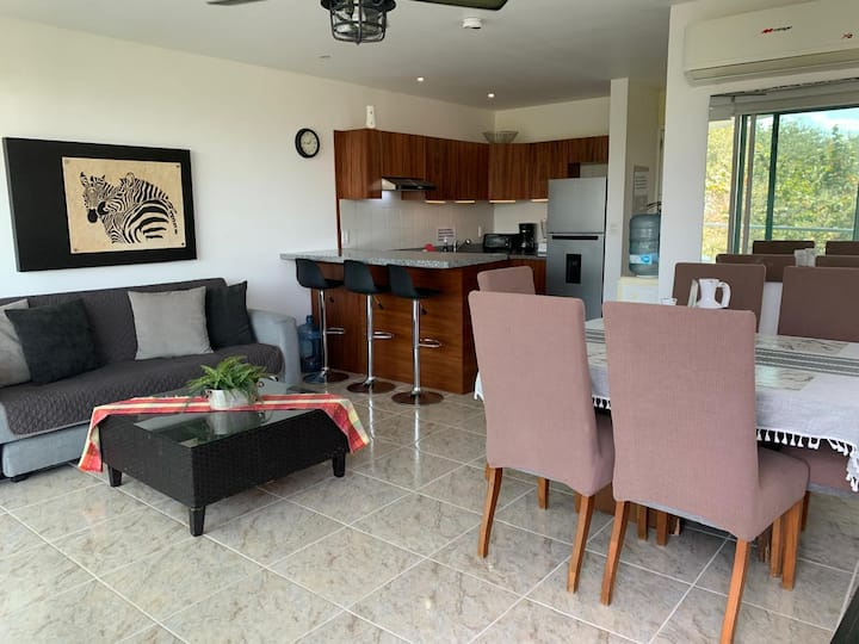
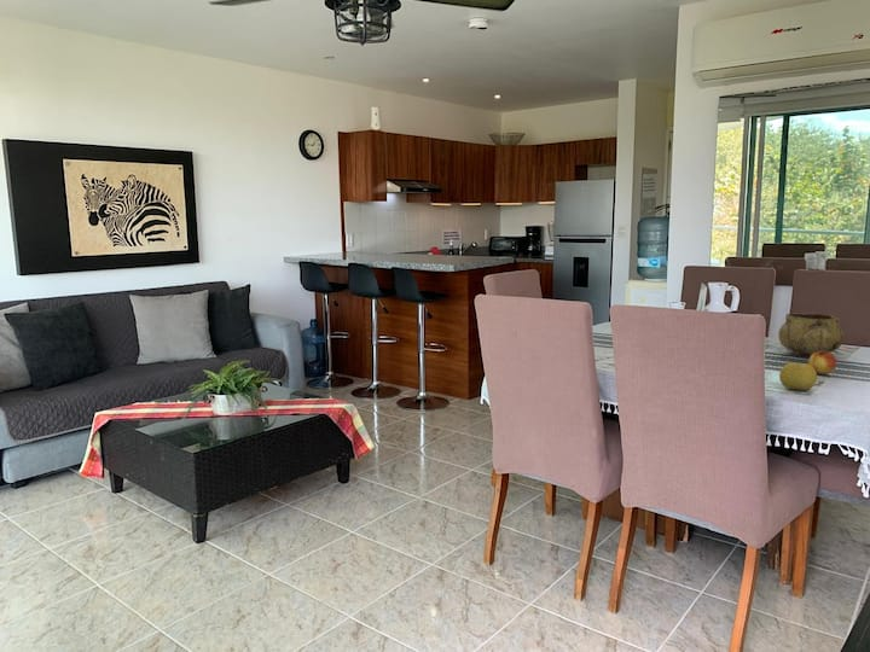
+ decorative bowl (810, 334)
+ fruit (798, 376)
+ fruit (822, 362)
